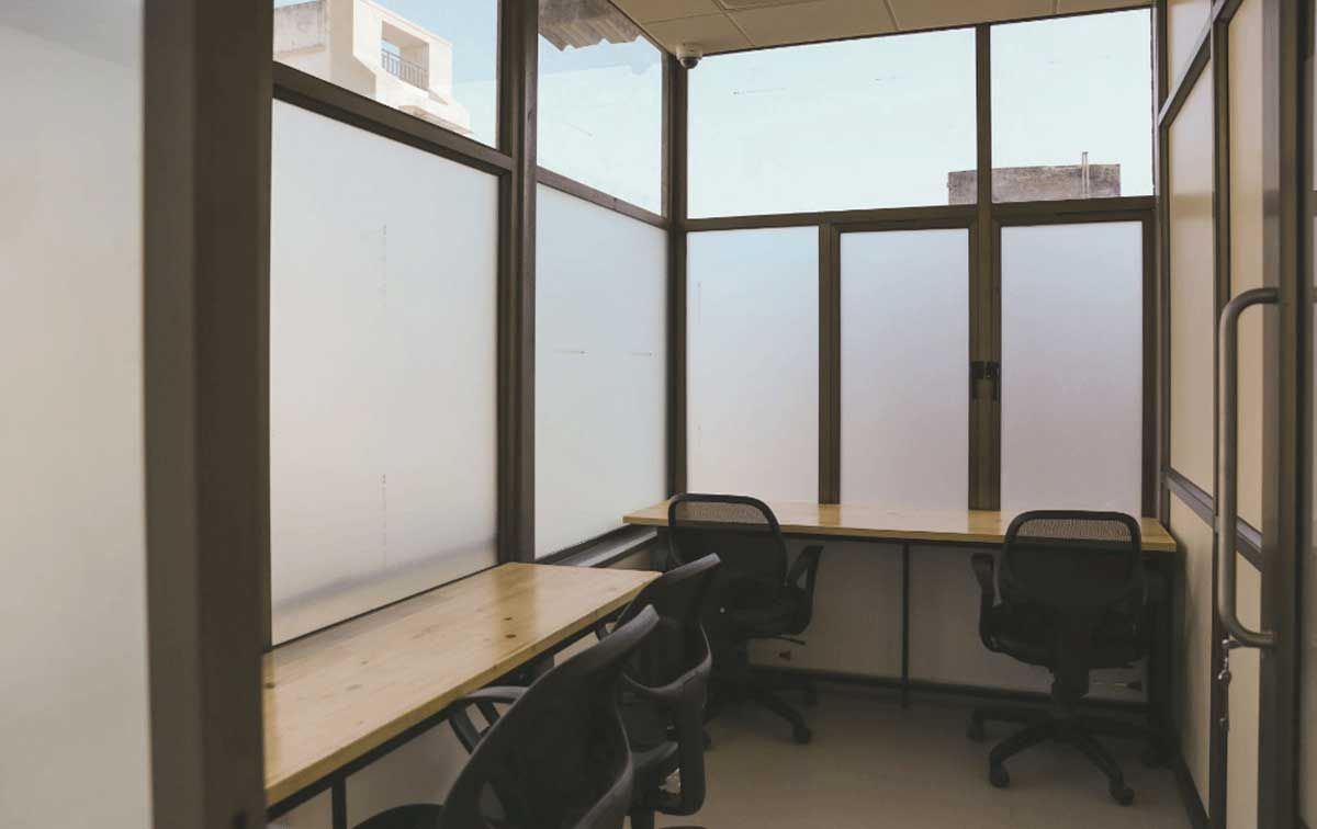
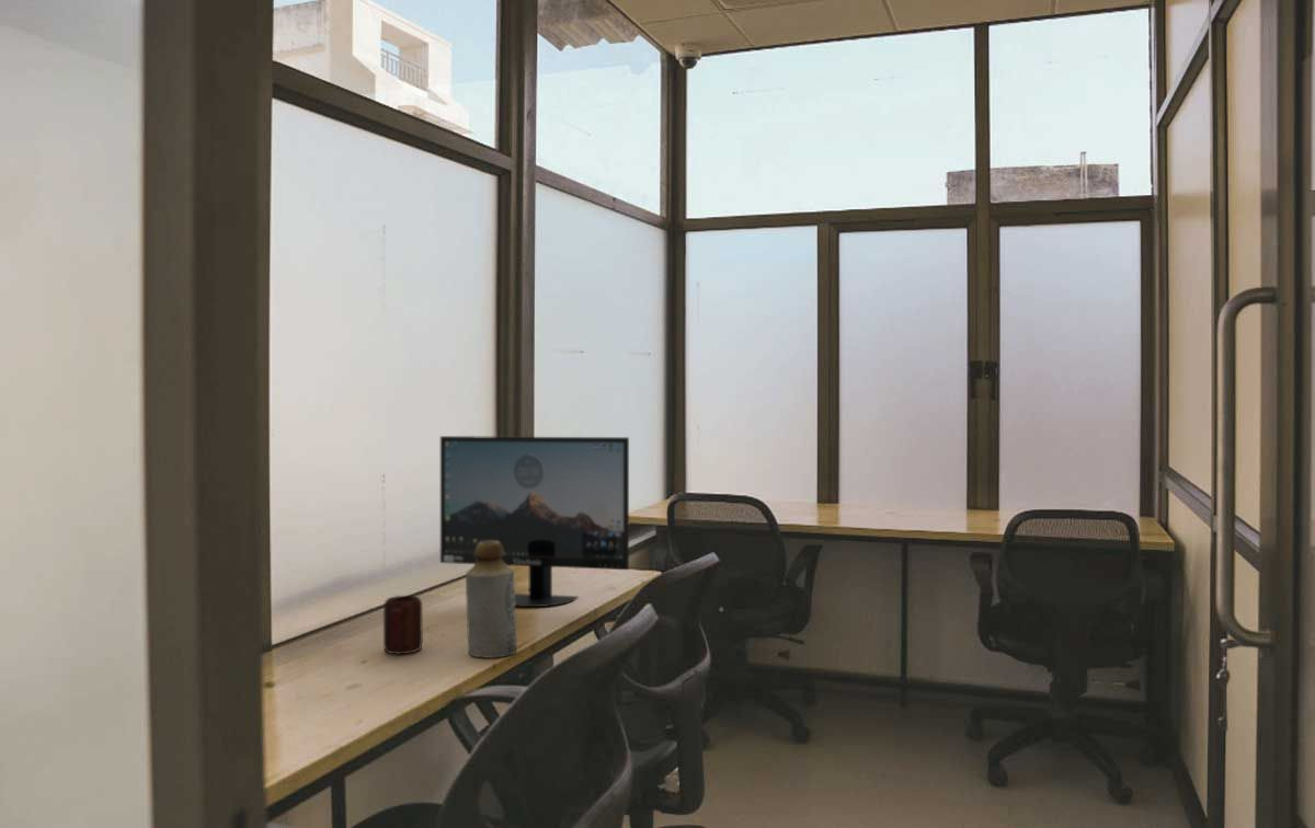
+ bottle (491, 596)
+ monitor (534, 518)
+ mug (400, 625)
